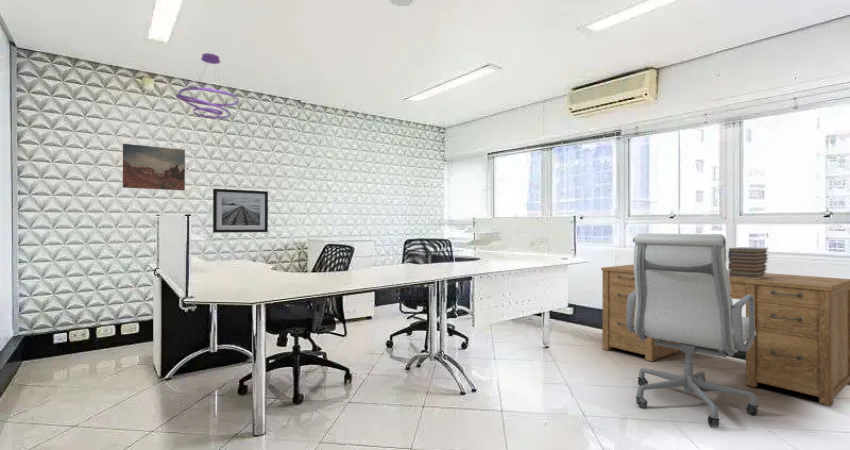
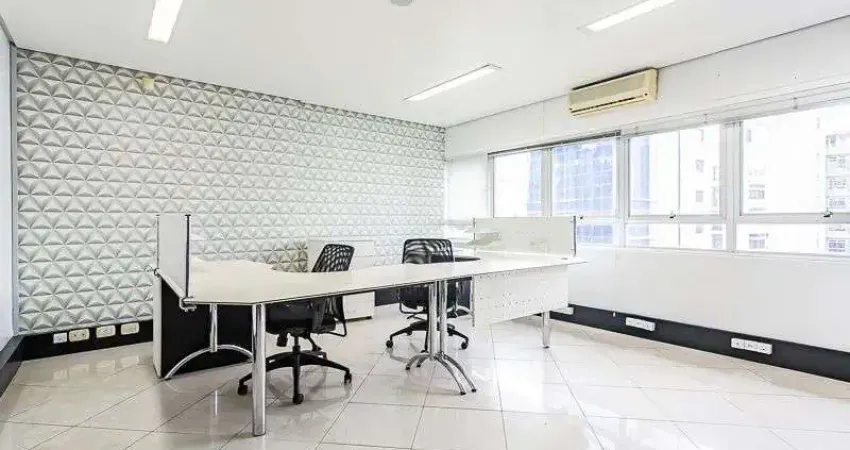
- office chair (689, 317)
- book stack (748, 262)
- desk (732, 298)
- wall art (241, 211)
- ceiling light fixture (208, 88)
- wall art (154, 167)
